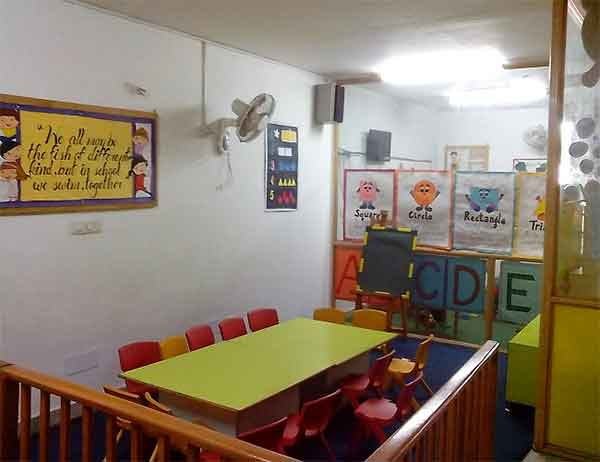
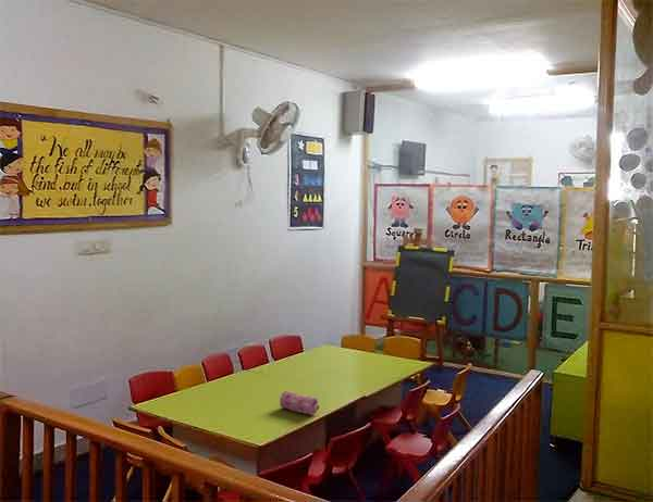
+ pencil case (298, 402)
